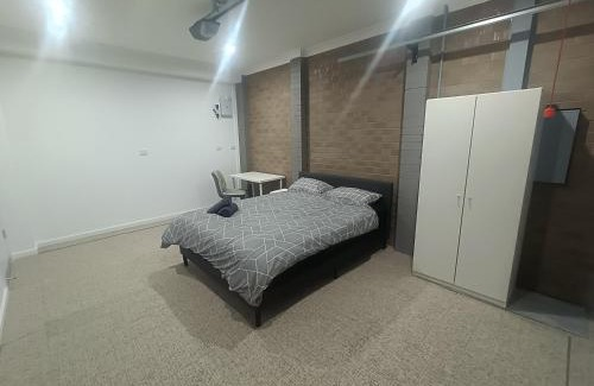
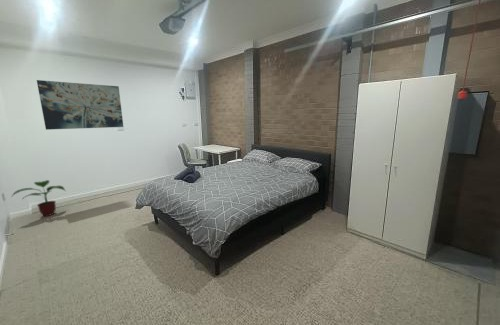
+ potted plant (42, 202)
+ wall art (85, 106)
